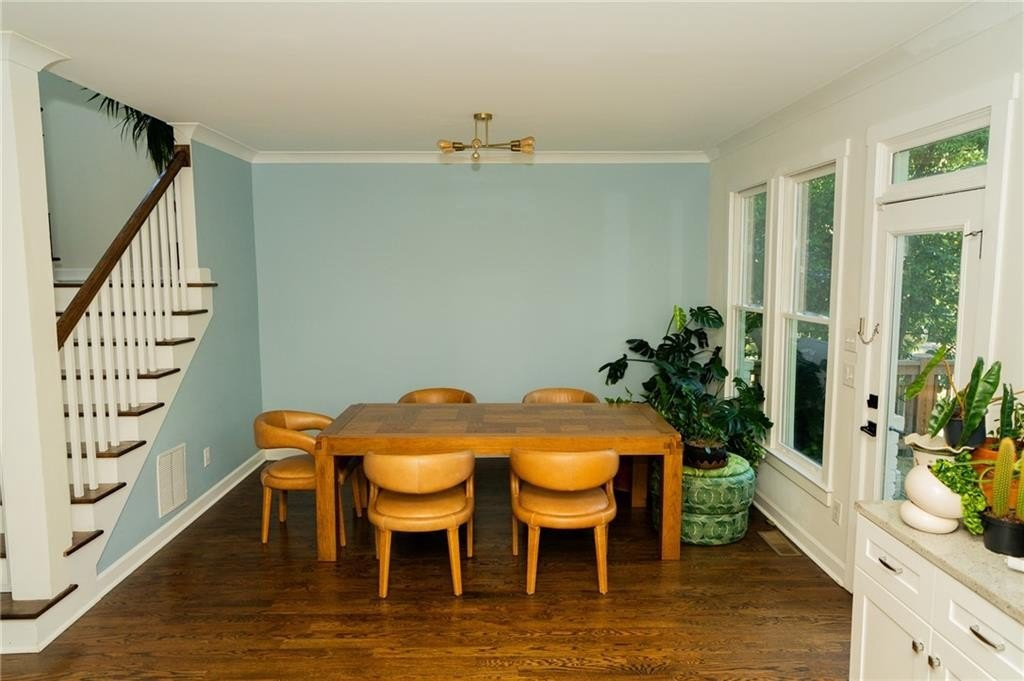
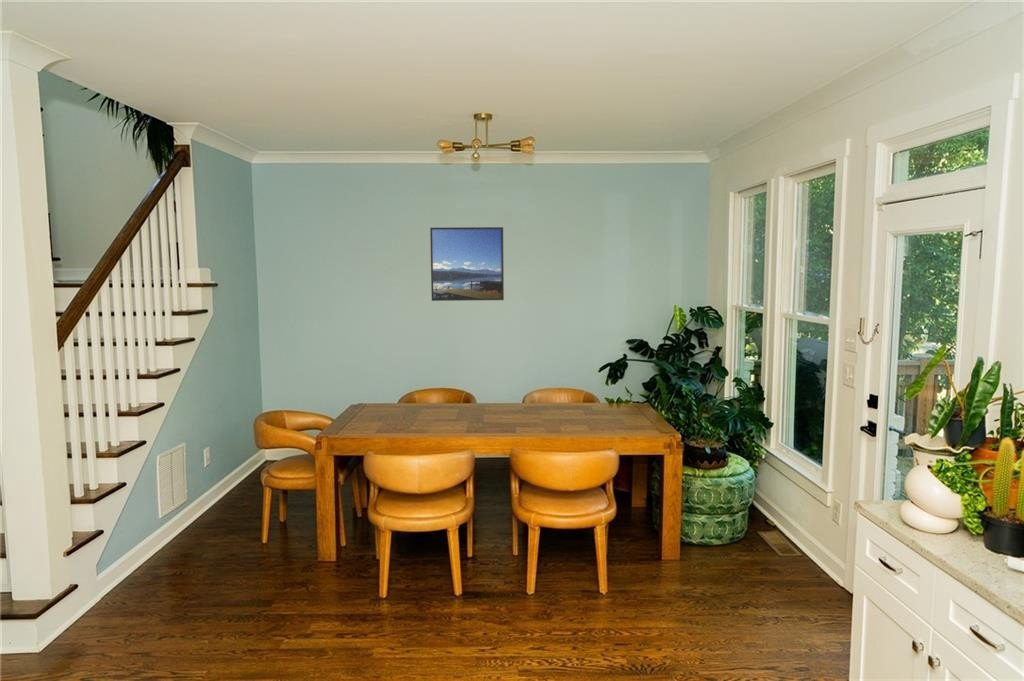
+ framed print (467, 264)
